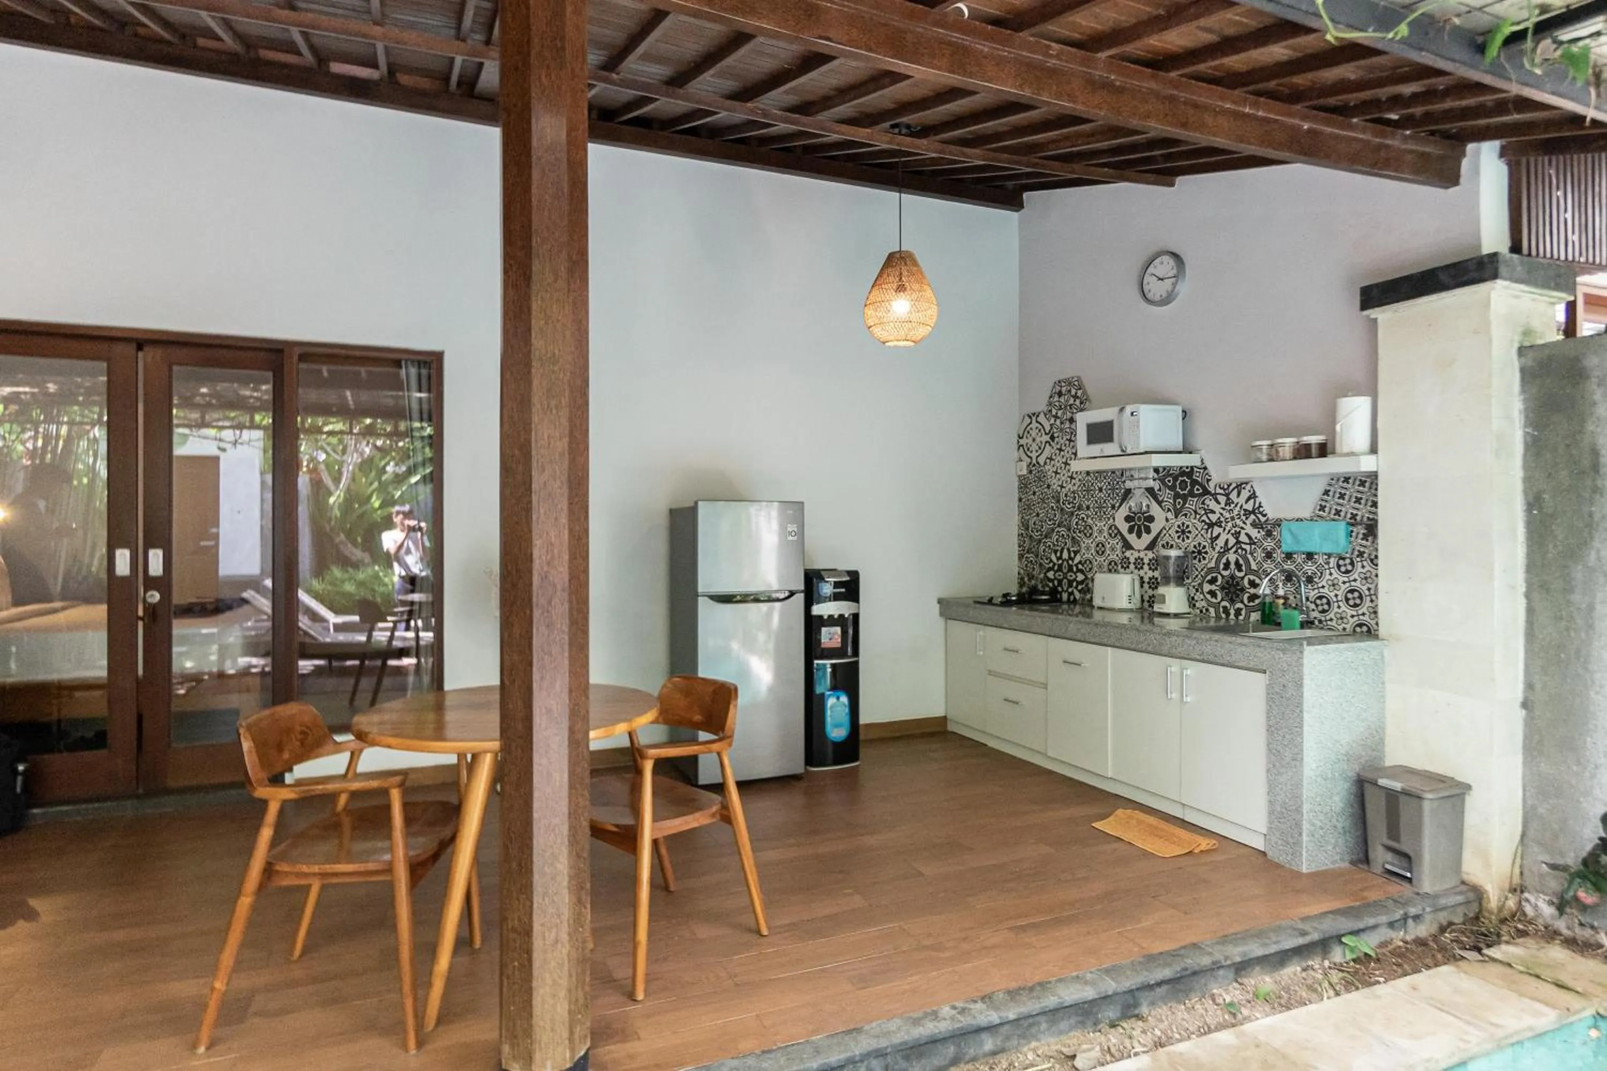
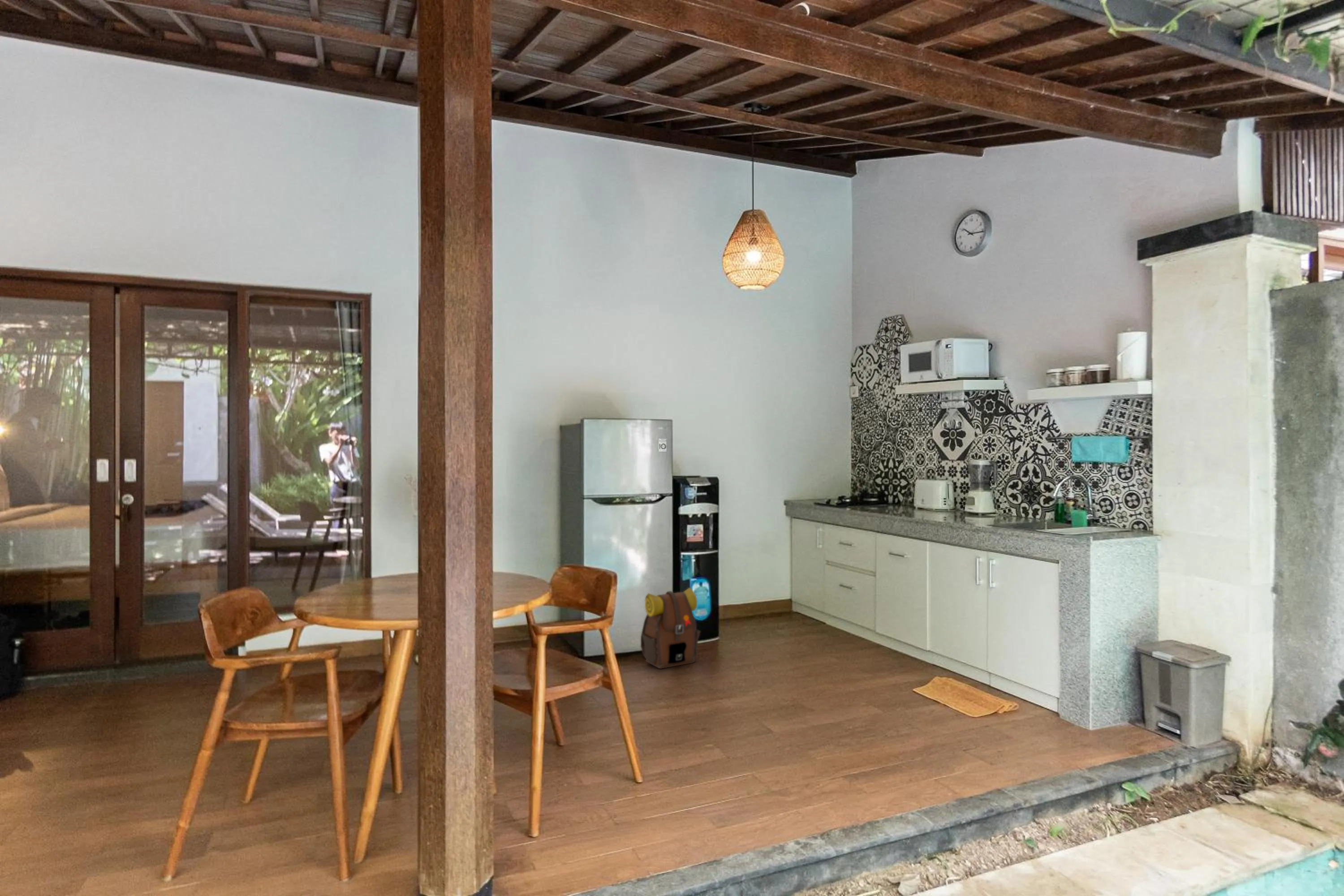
+ backpack (666, 625)
